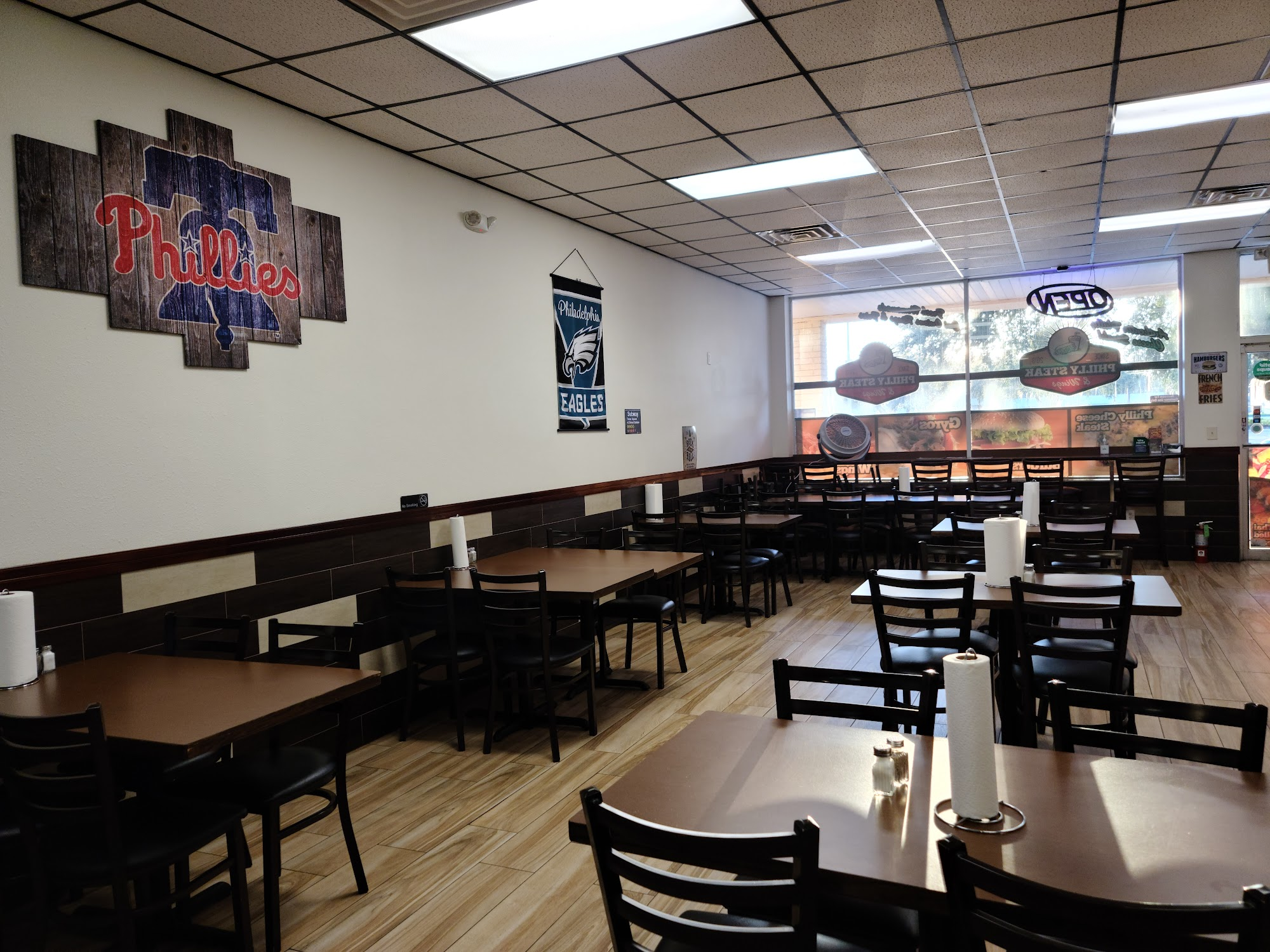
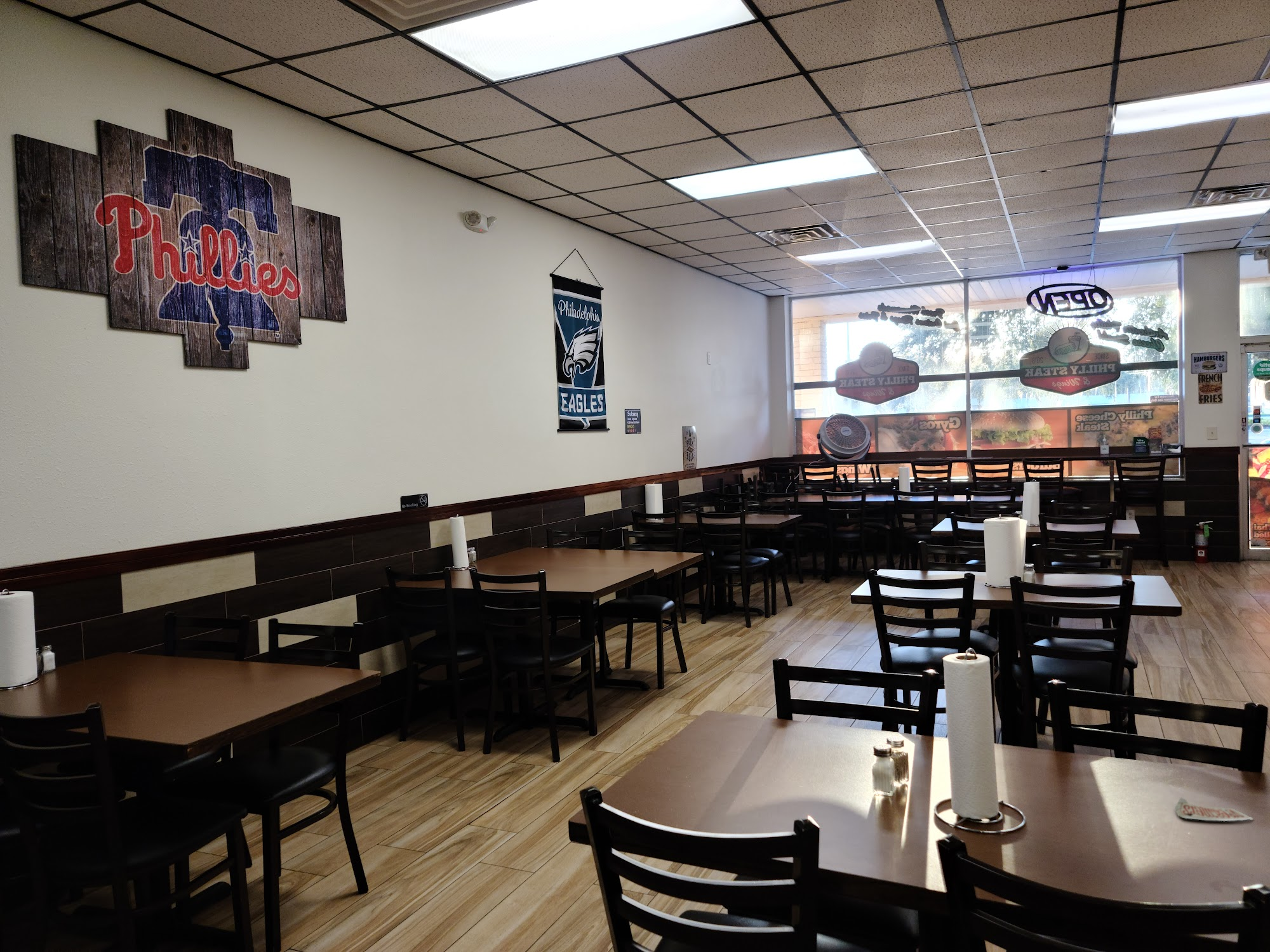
+ paper cup (1206, 810)
